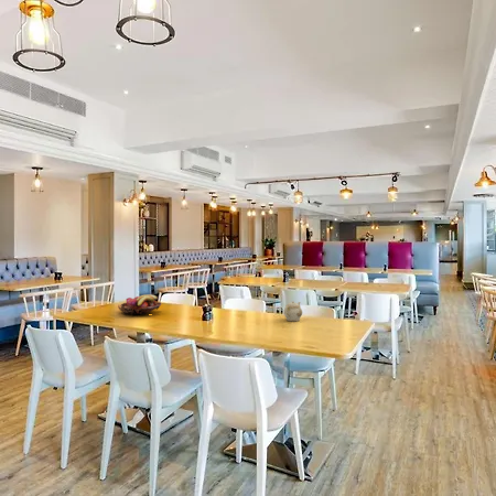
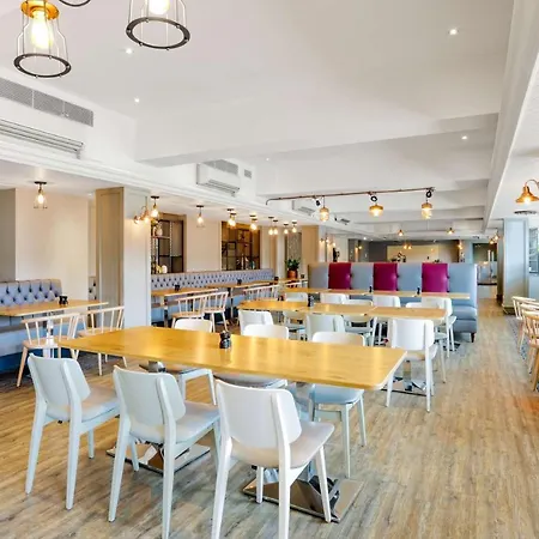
- fruit basket (140, 303)
- teapot (292, 310)
